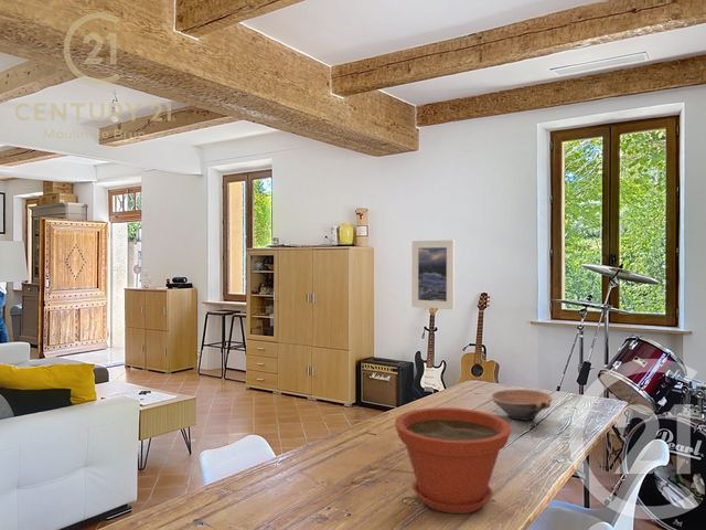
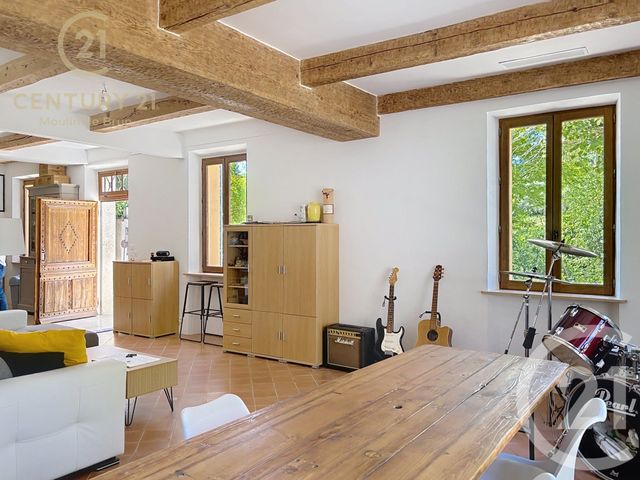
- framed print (432, 274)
- bowl (521, 405)
- plant pot (451, 460)
